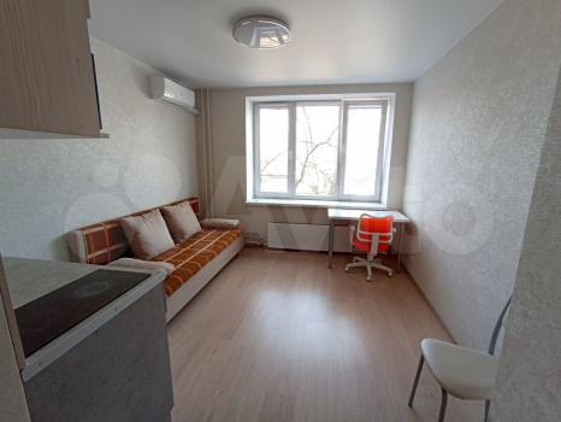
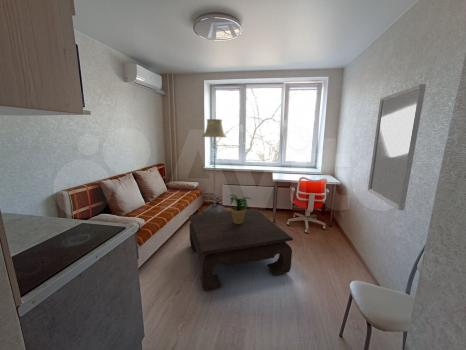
+ potted plant (238, 208)
+ home mirror (391, 148)
+ floor lamp (214, 167)
+ coffee table (234, 241)
